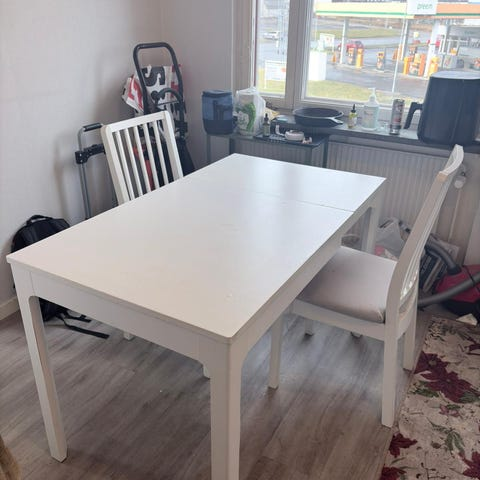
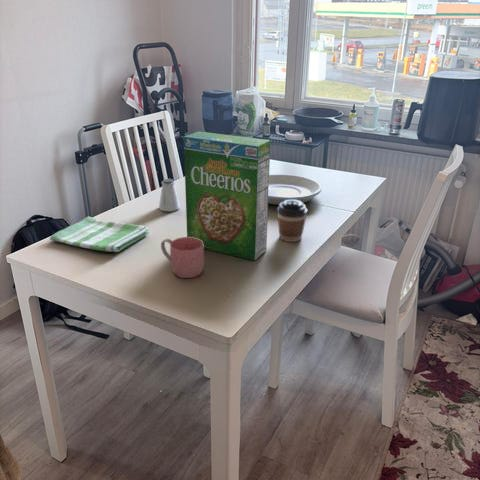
+ saltshaker (168, 194)
+ plate (282, 190)
+ coffee cup (291, 219)
+ dish towel (100, 233)
+ cereal box (226, 195)
+ mug (181, 256)
